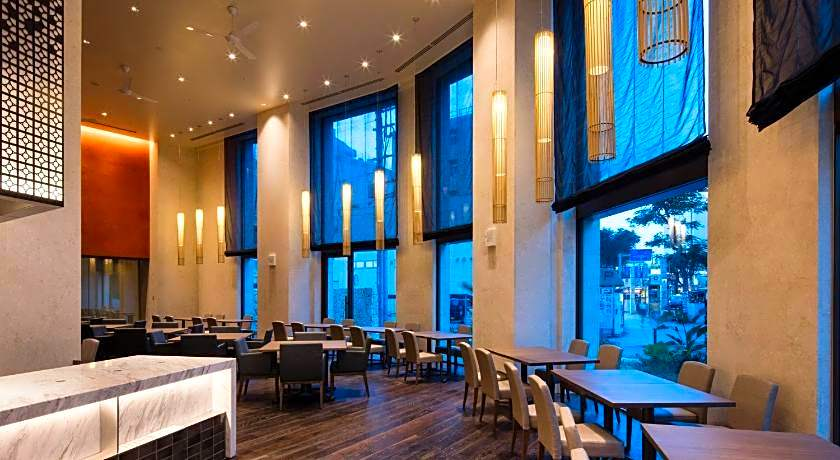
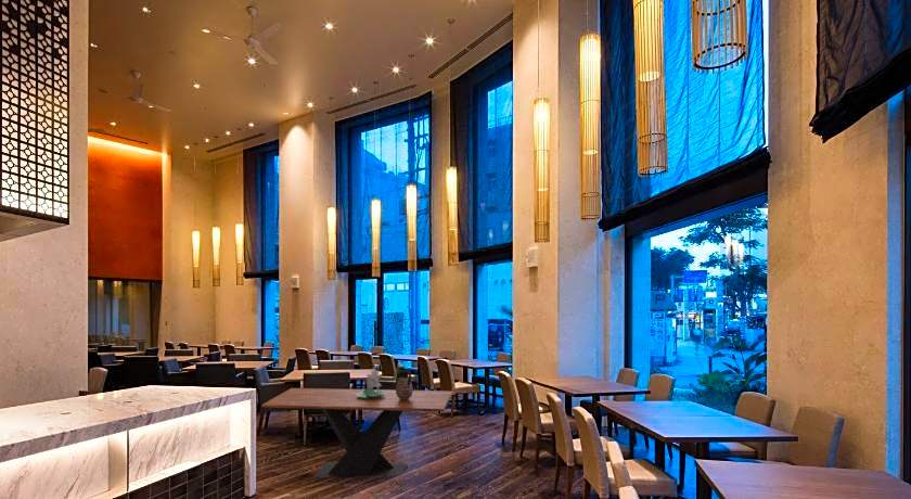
+ potted flower (370, 382)
+ ceramic jug (405, 384)
+ dining table (361, 434)
